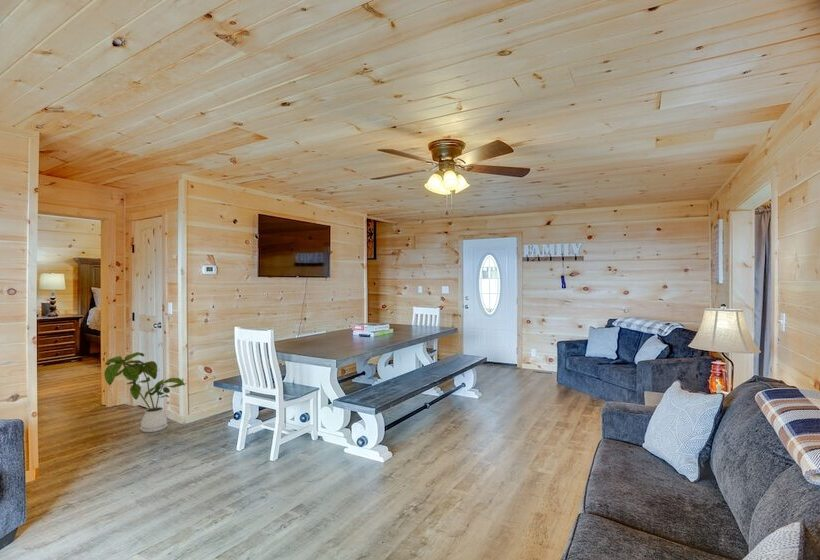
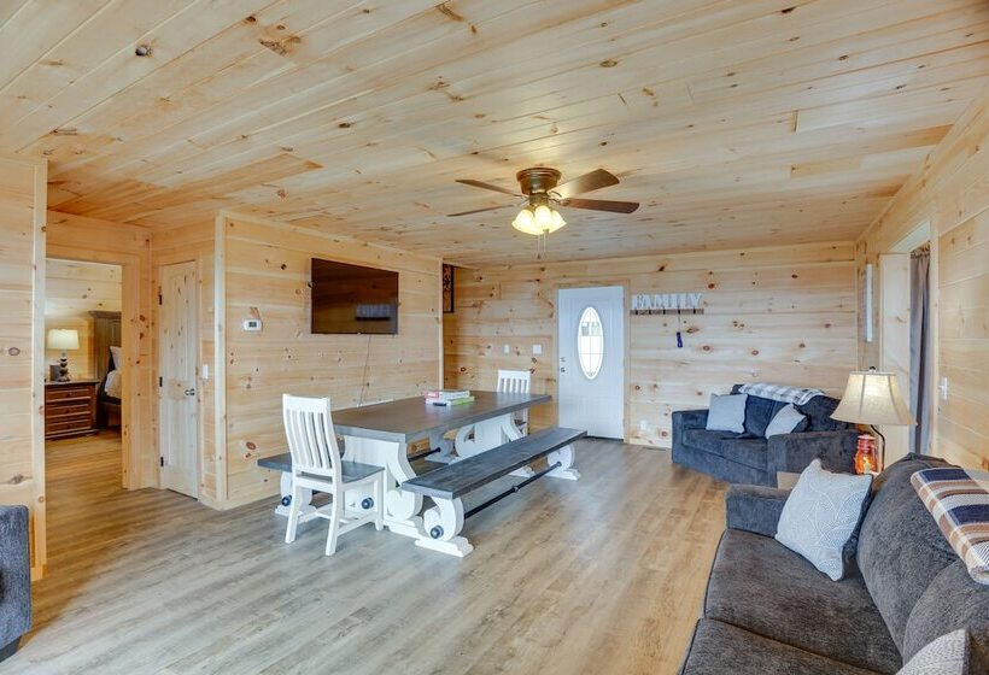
- house plant (140, 393)
